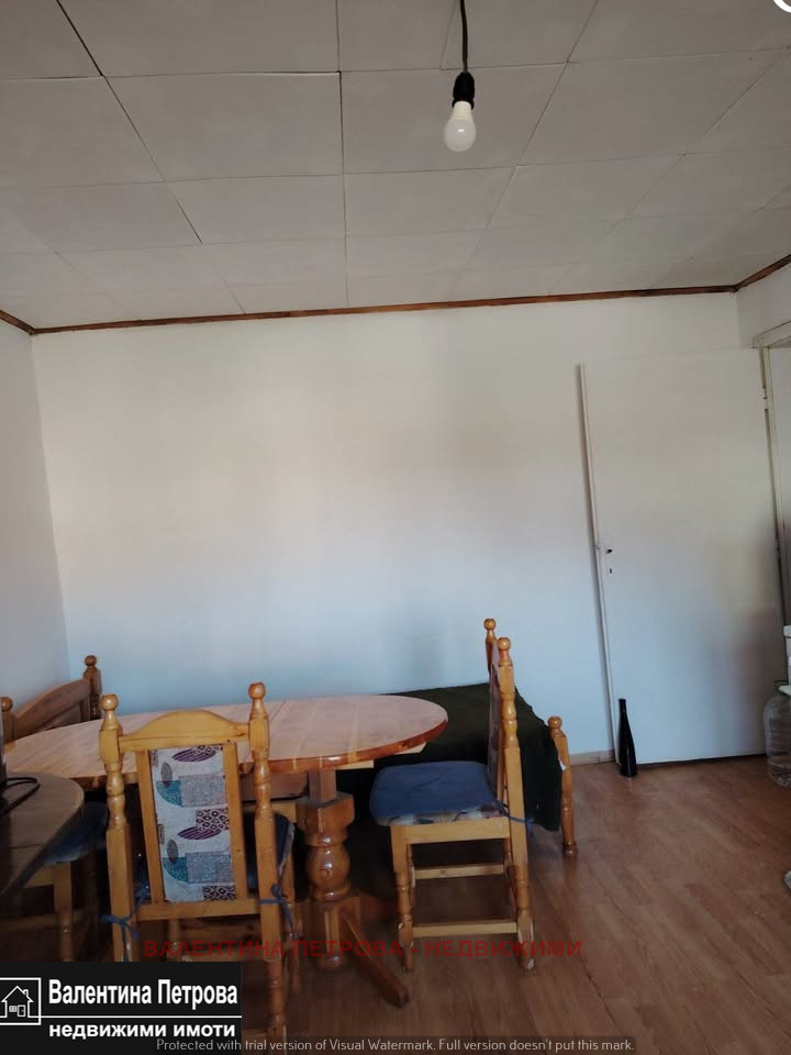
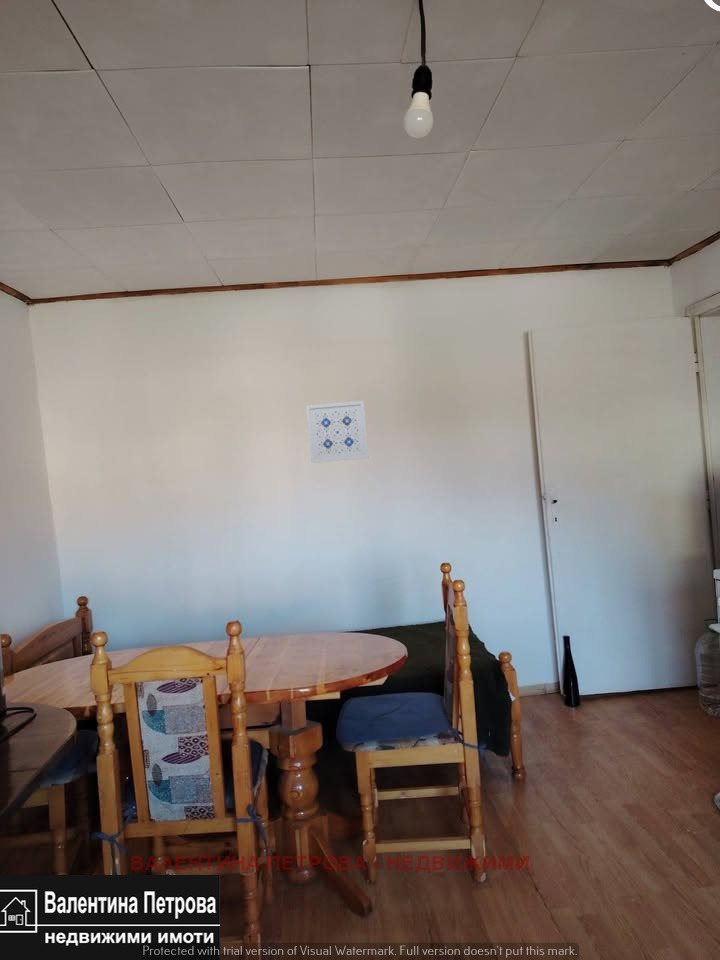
+ wall art (337, 432)
